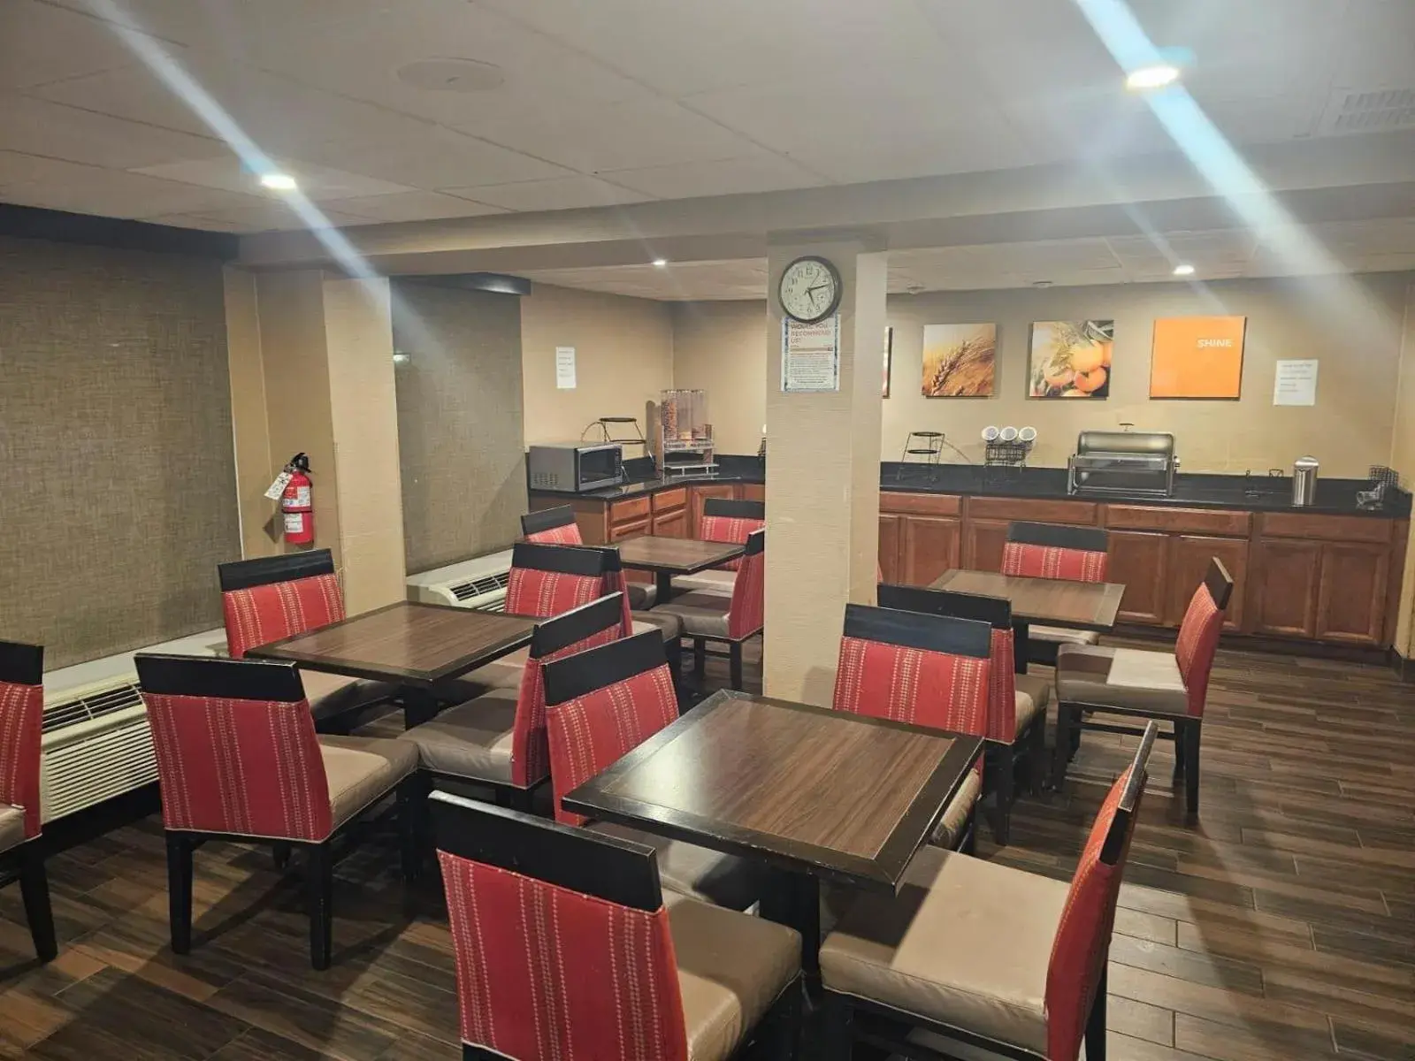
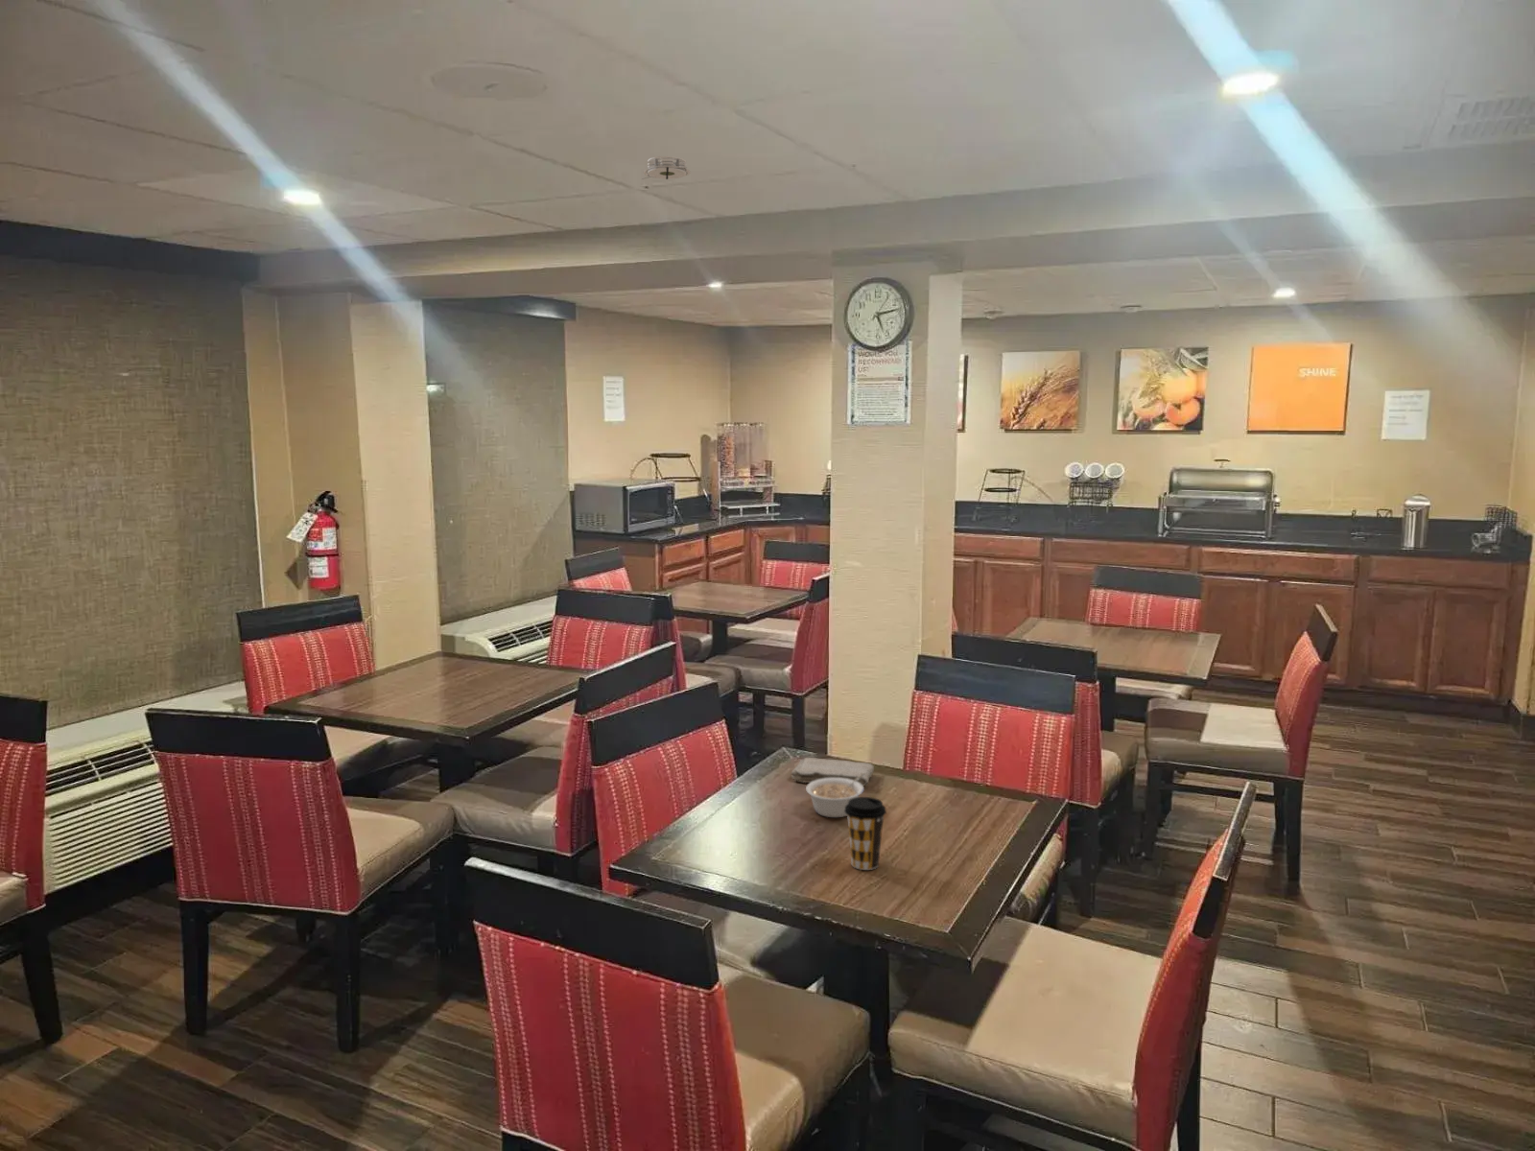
+ washcloth (833, 770)
+ legume (835, 796)
+ smoke detector (665, 168)
+ coffee cup (864, 833)
